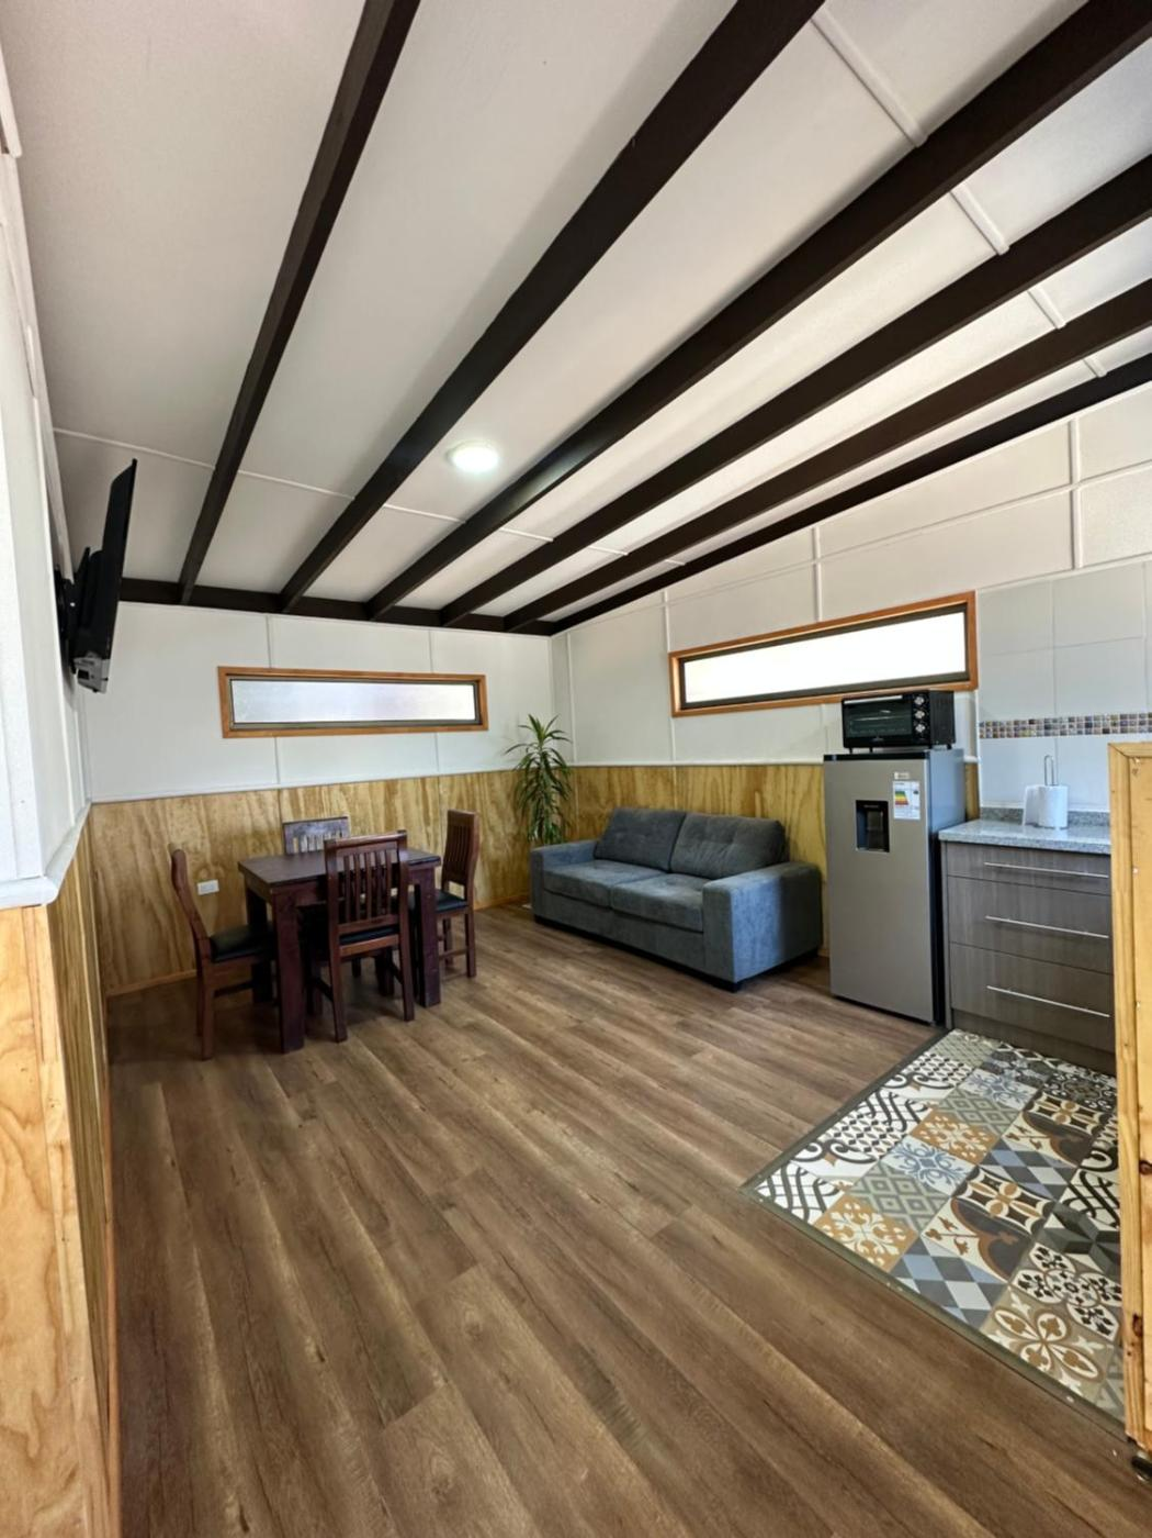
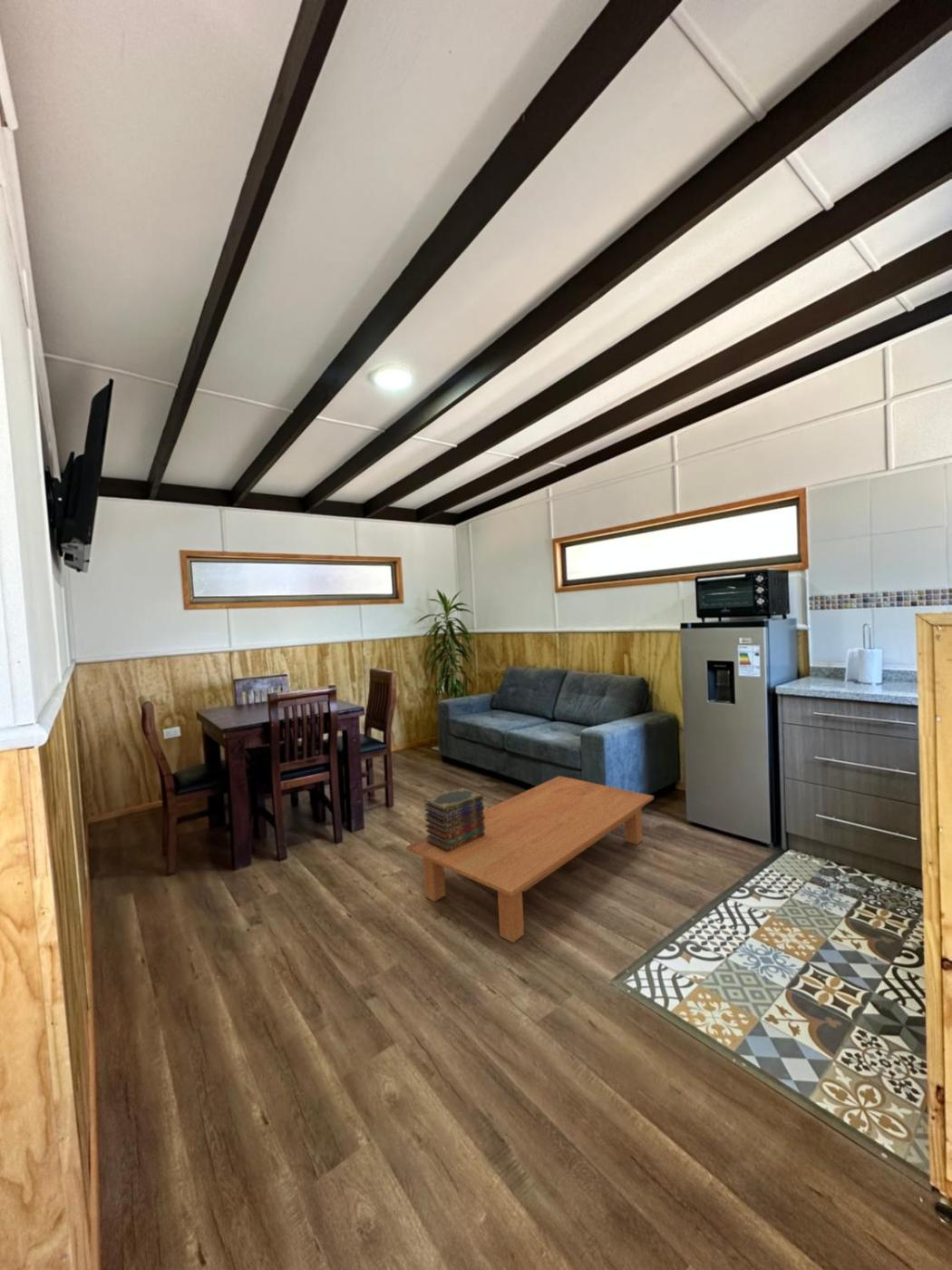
+ book stack (454, 817)
+ coffee table (542, 842)
